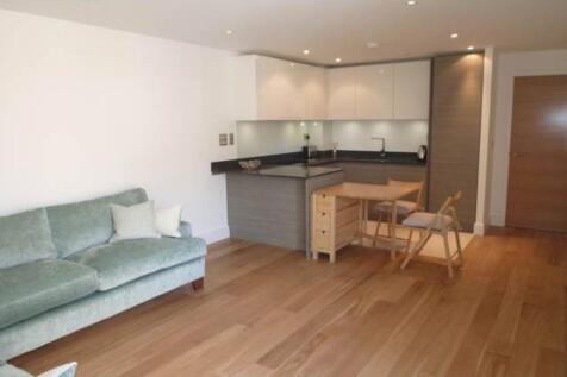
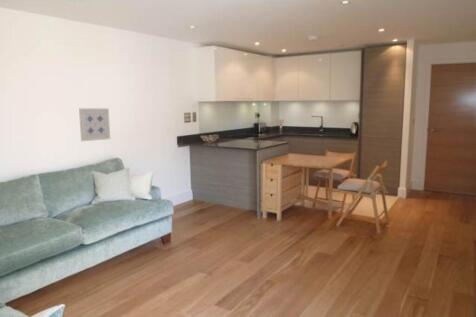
+ wall art (95, 124)
